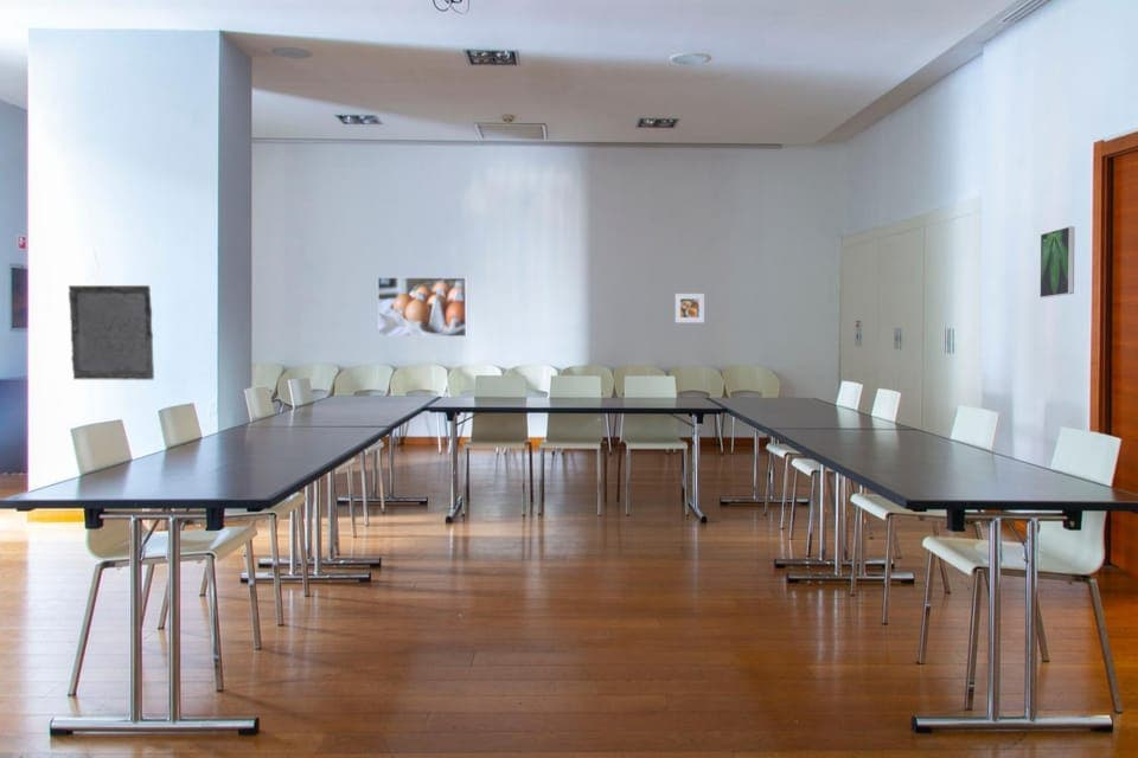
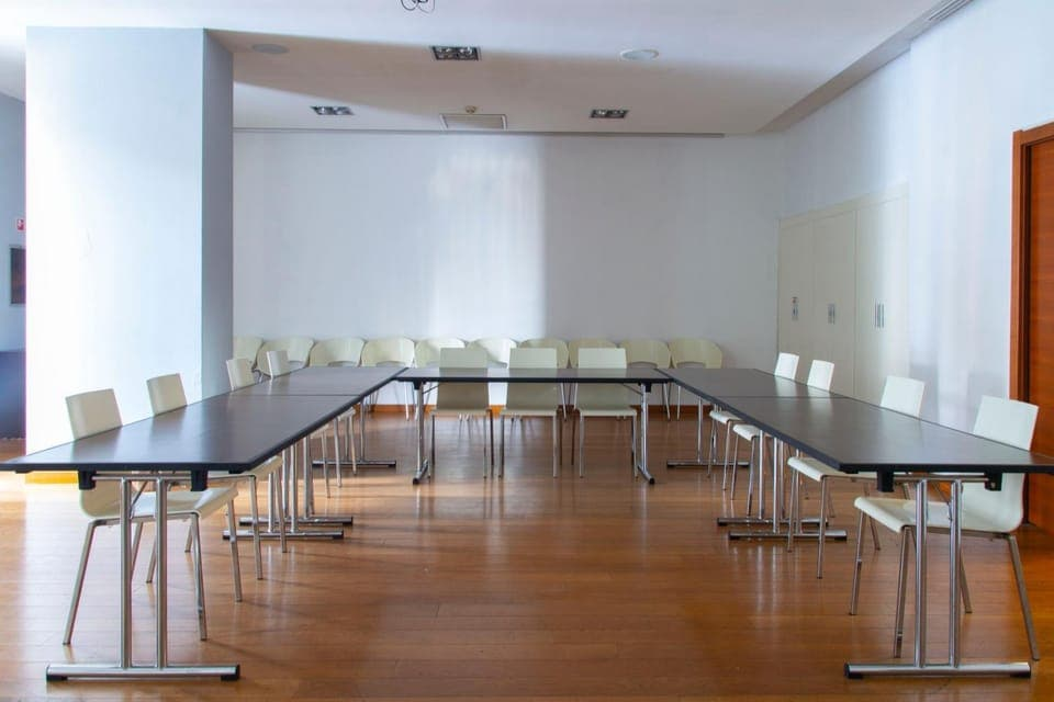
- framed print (422, 307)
- stone plaque (111, 333)
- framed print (1056, 263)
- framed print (689, 308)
